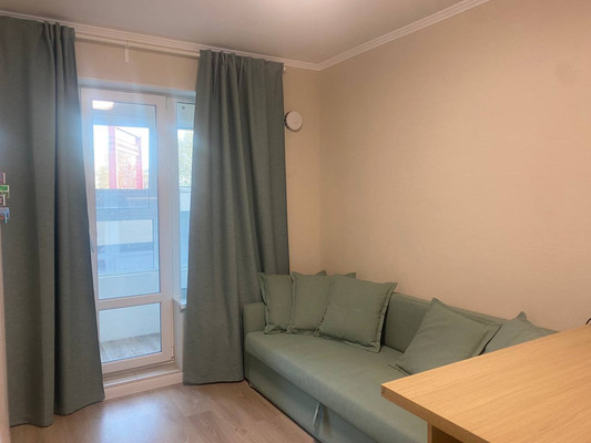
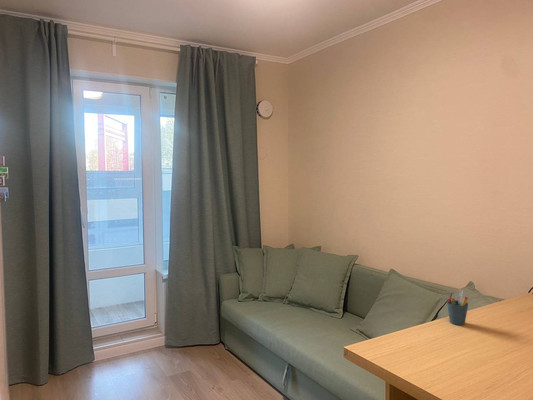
+ pen holder (457, 307)
